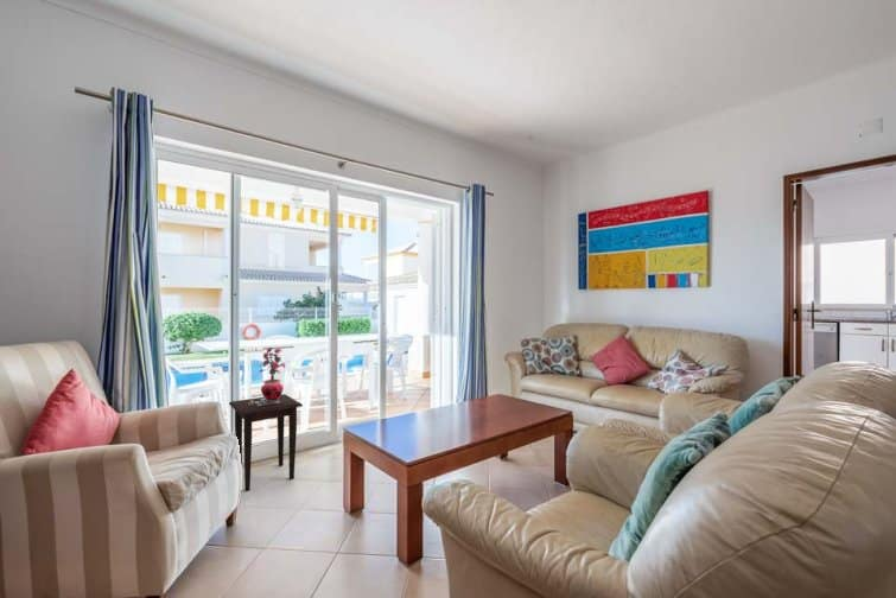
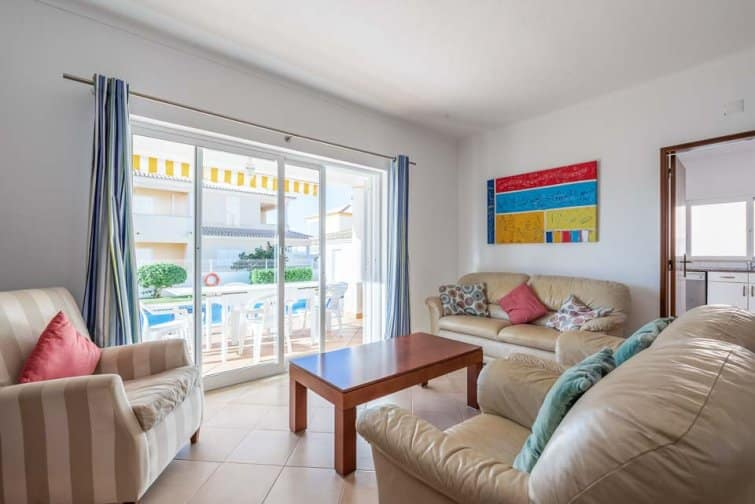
- potted plant (271, 374)
- side table (278, 438)
